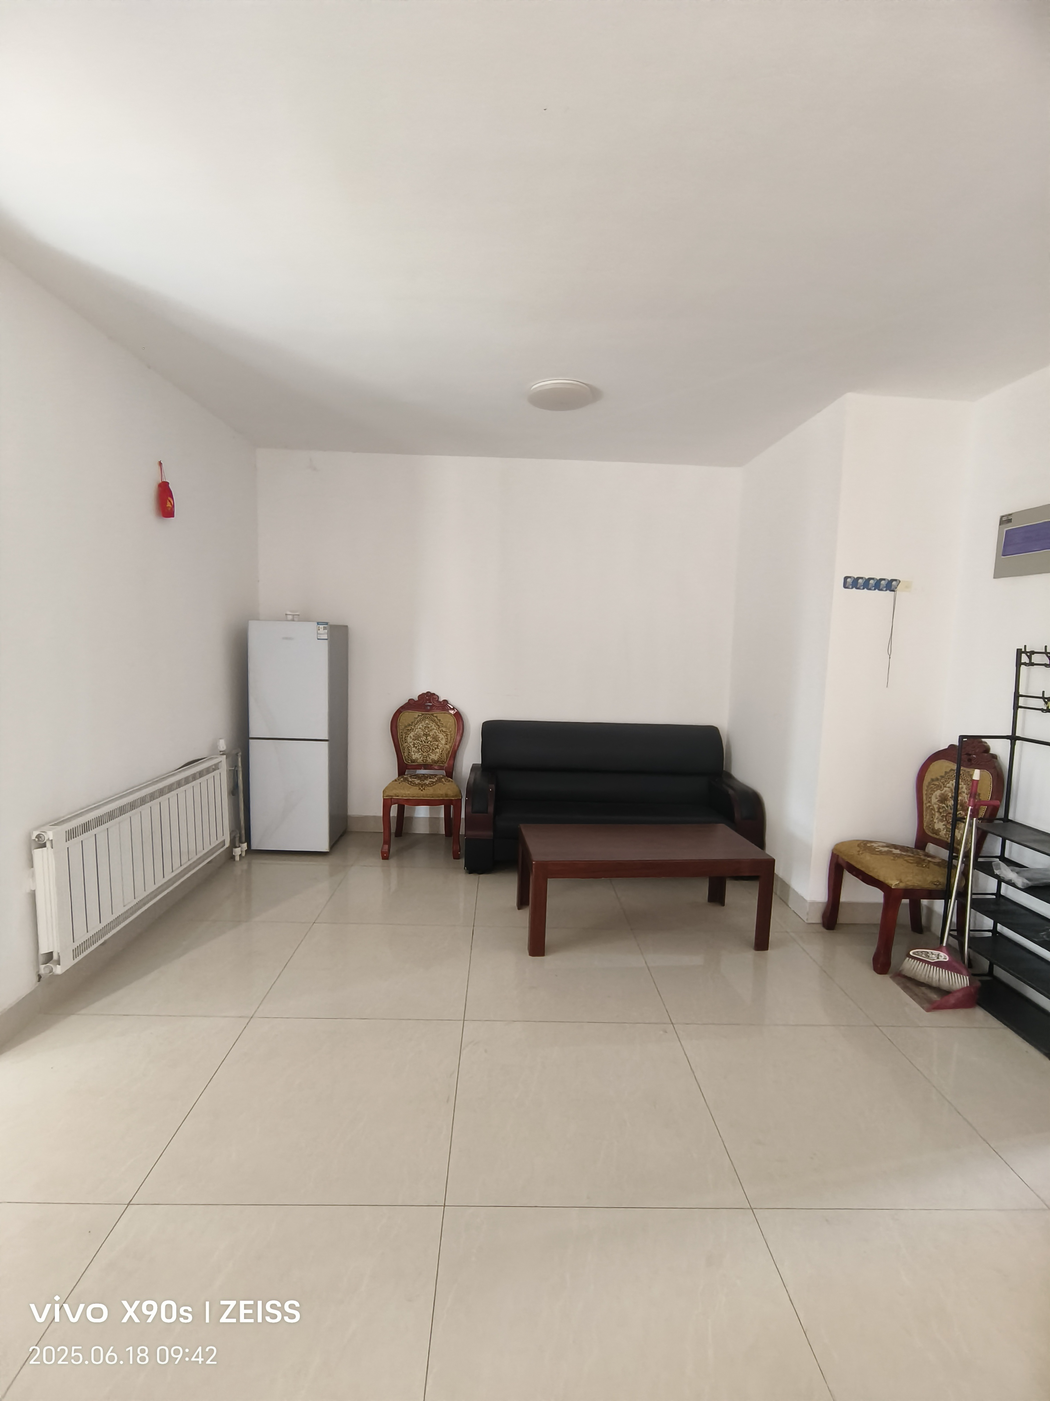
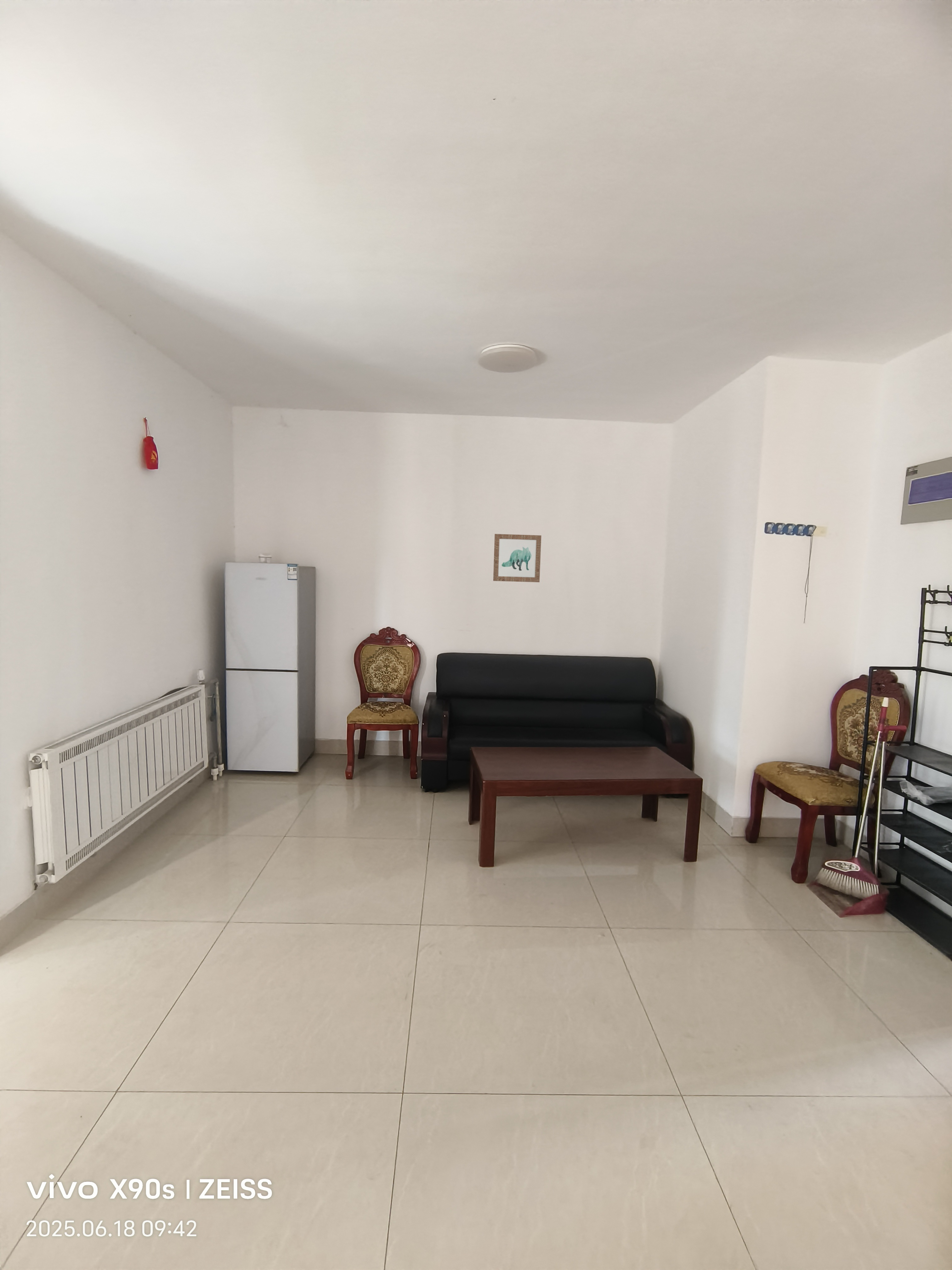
+ wall art (517, 558)
